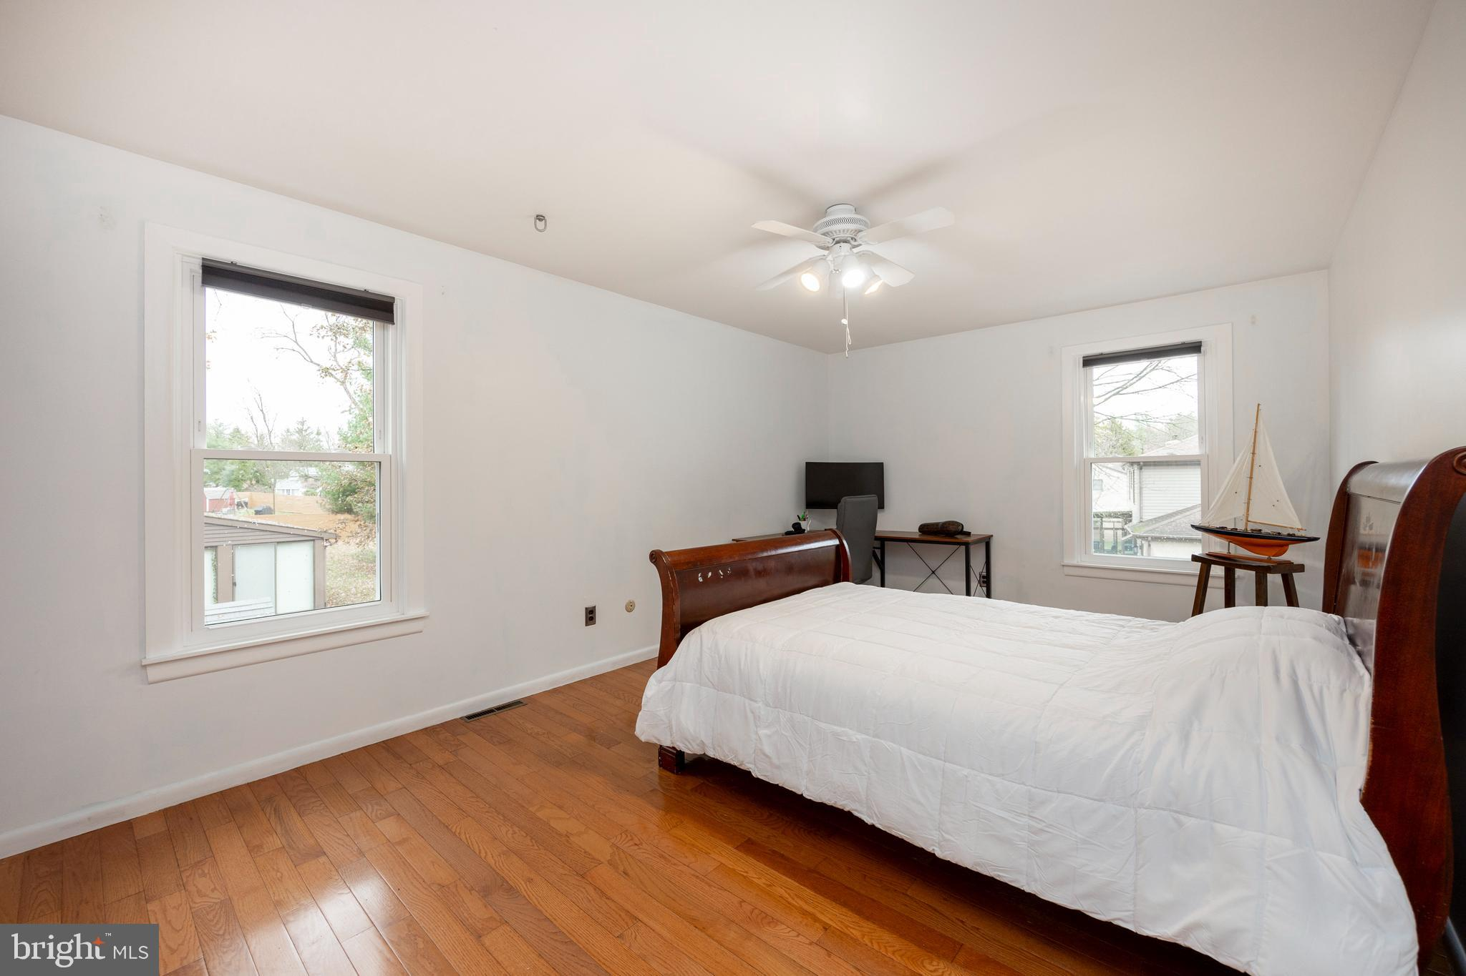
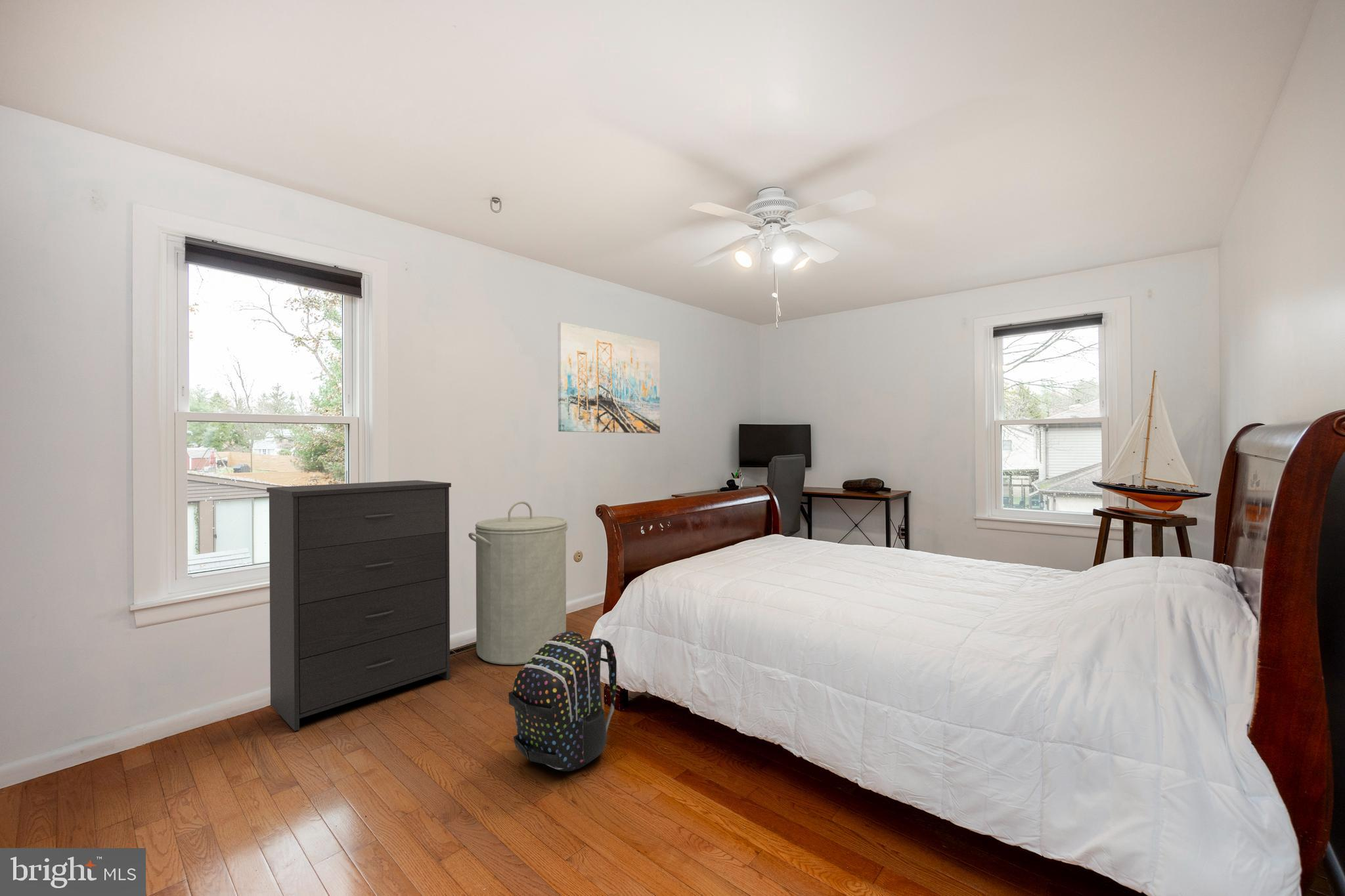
+ wall art (613, 383)
+ backpack (566, 698)
+ dresser (364, 588)
+ laundry hamper (522, 574)
